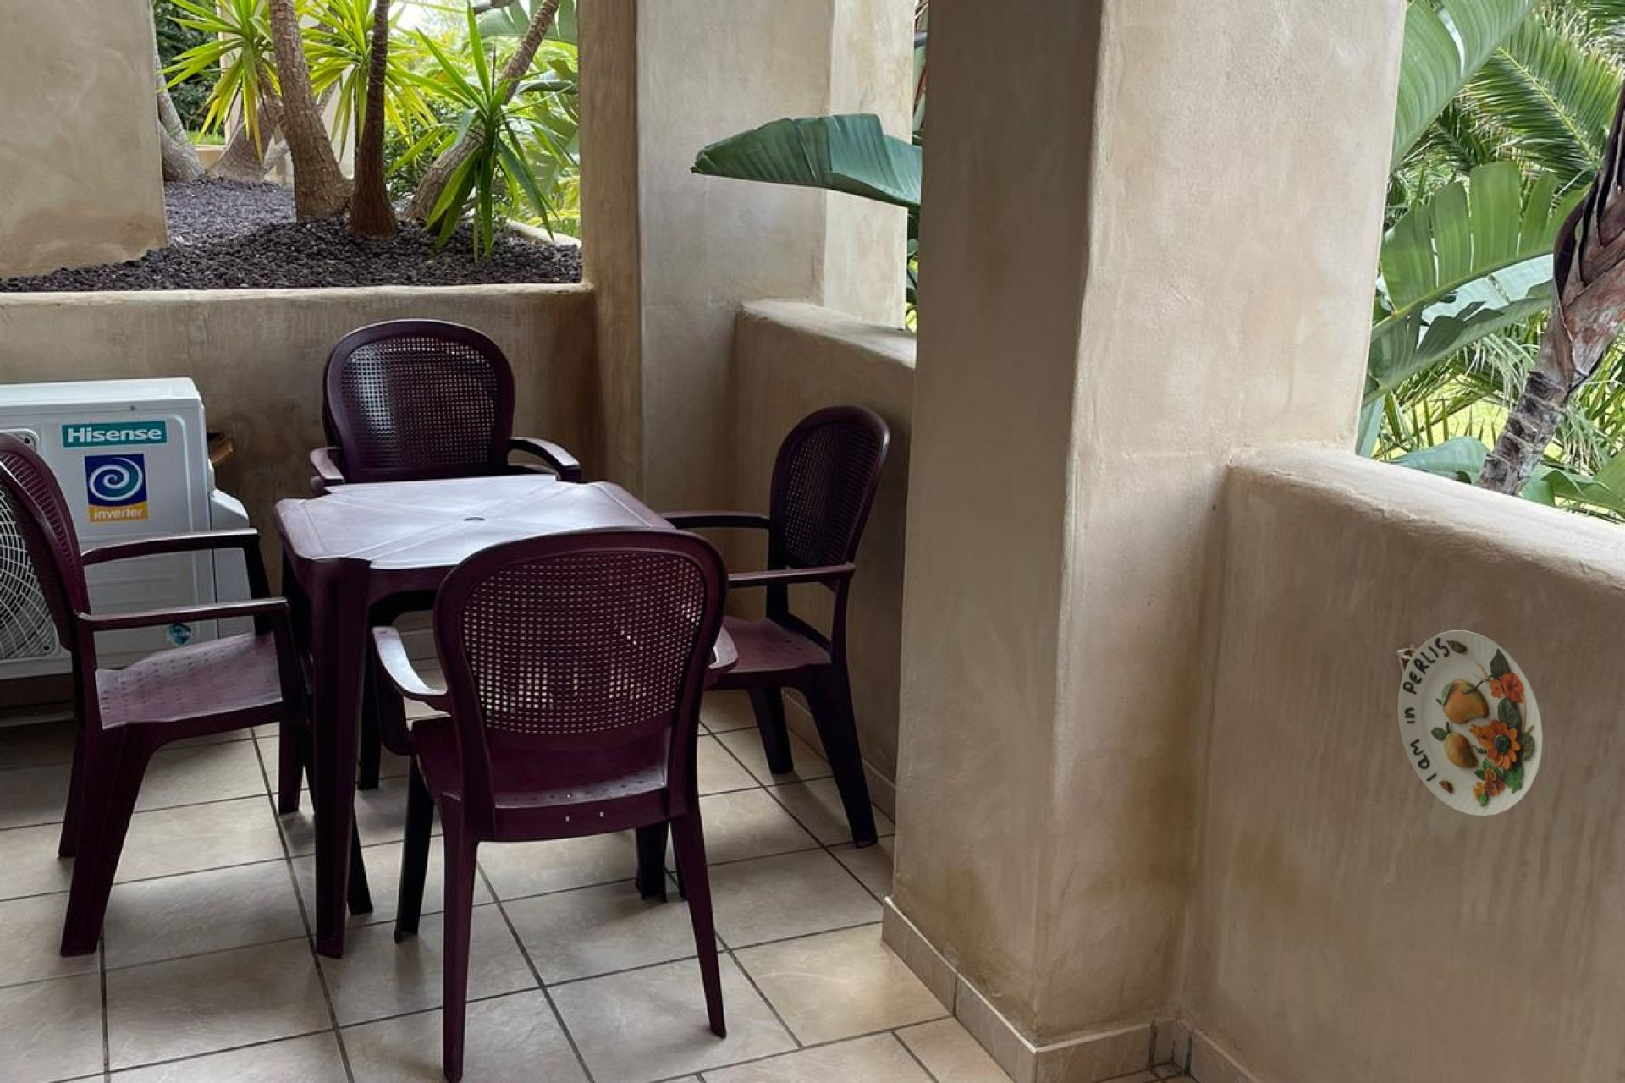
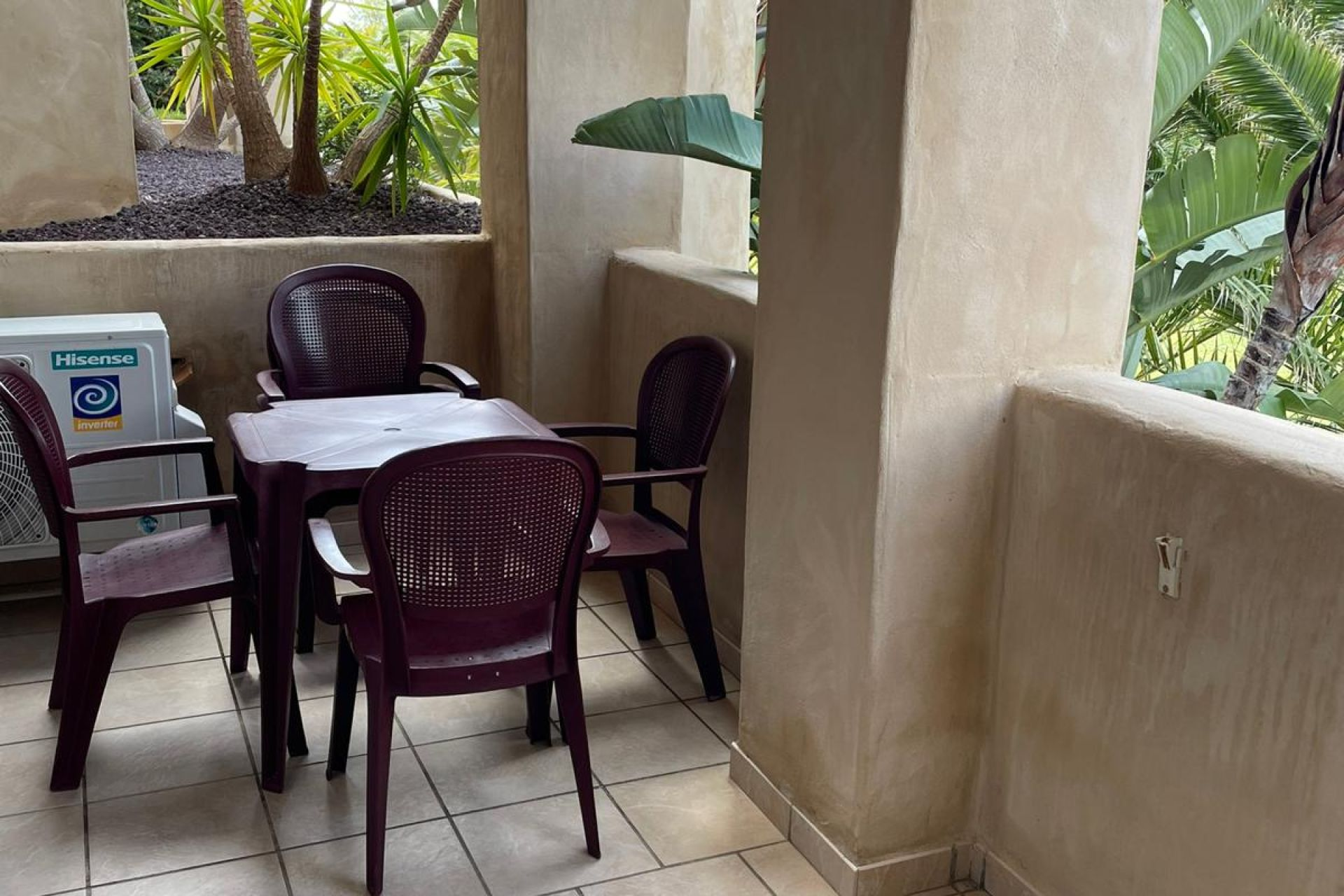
- decorative plate (1468, 722)
